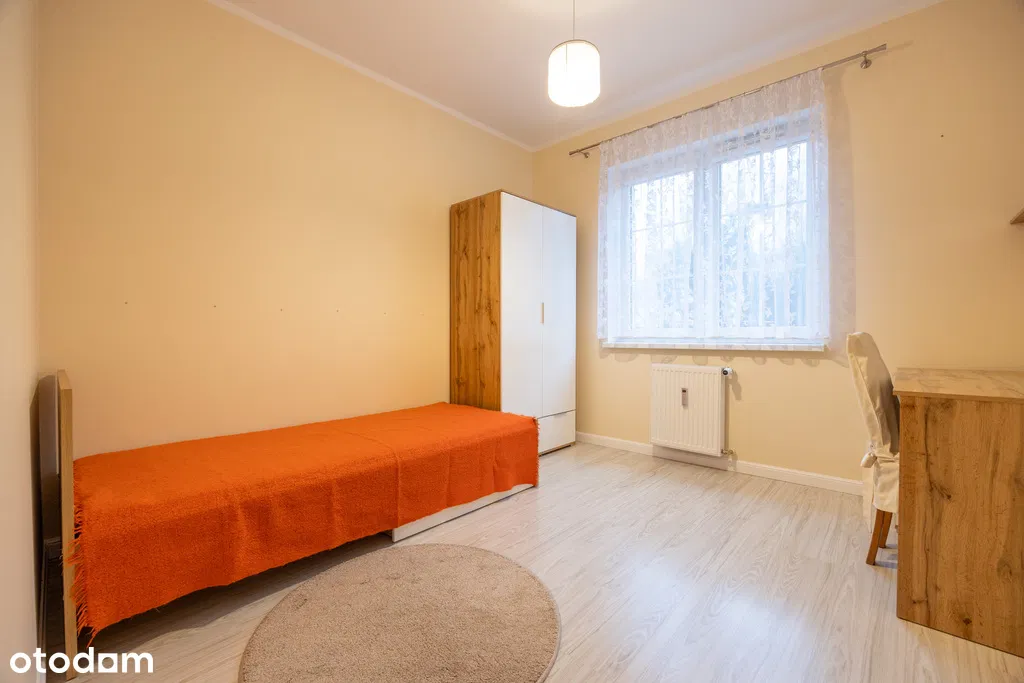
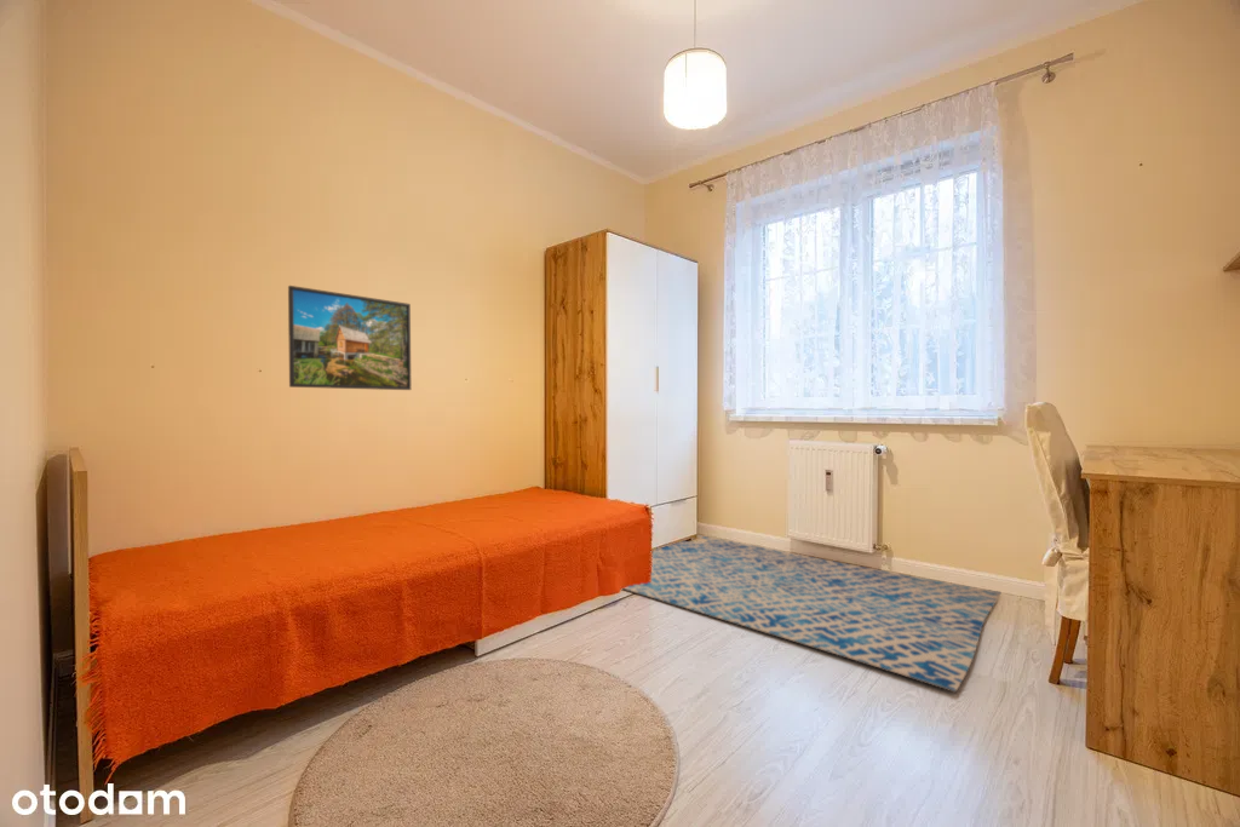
+ rug (777, 584)
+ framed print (354, 341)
